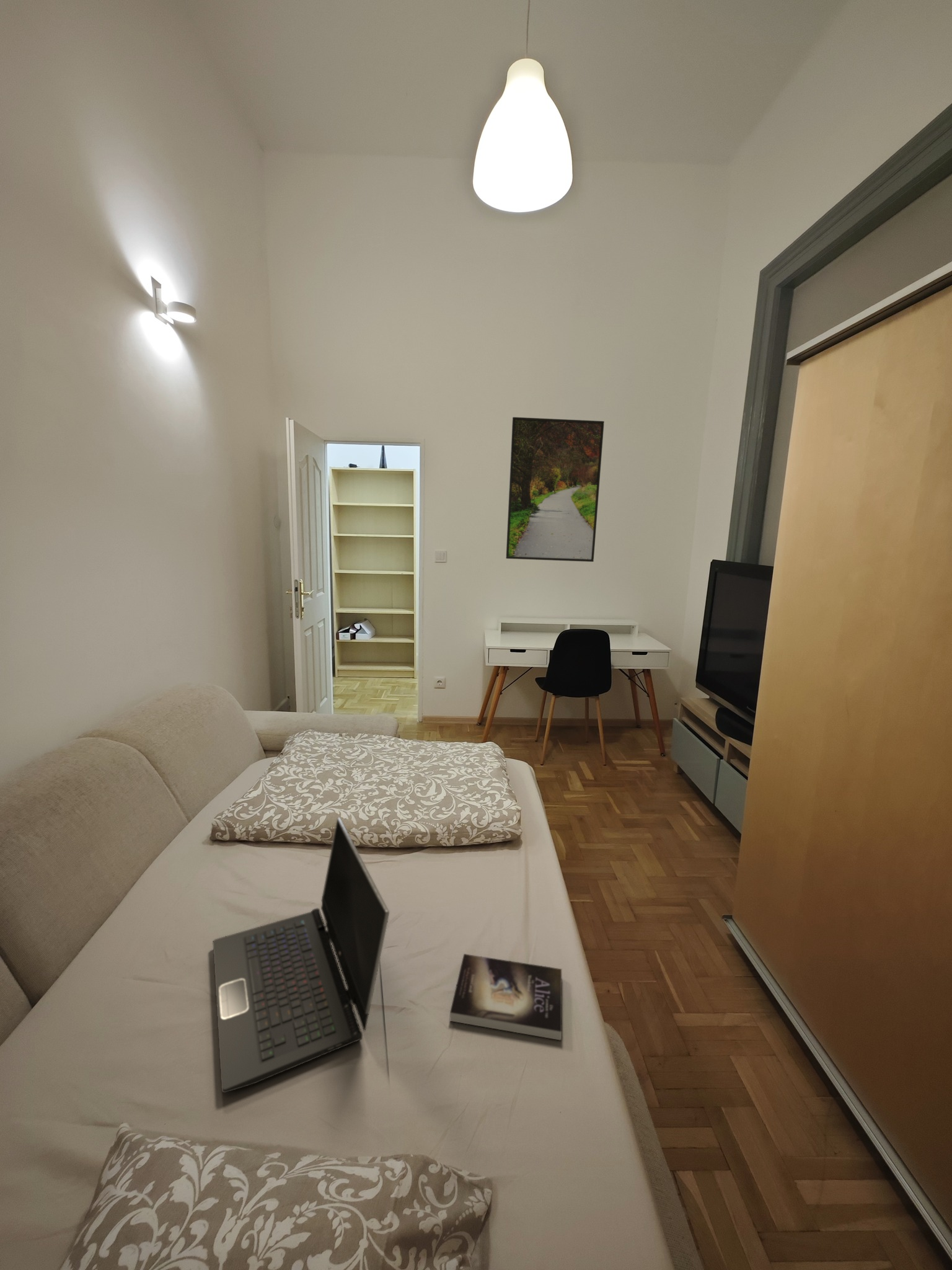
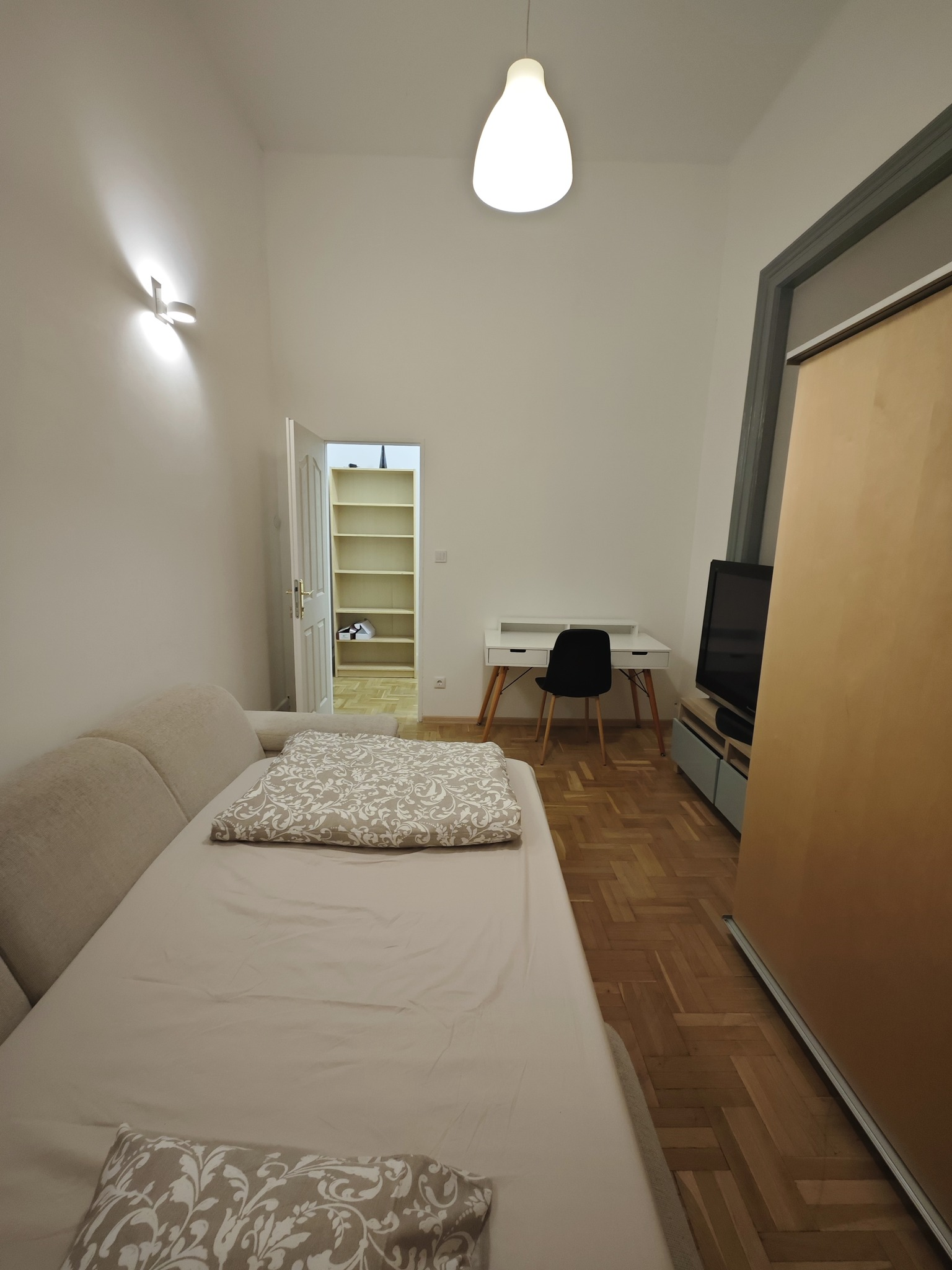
- book (508, 993)
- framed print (553, 491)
- laptop computer (292, 931)
